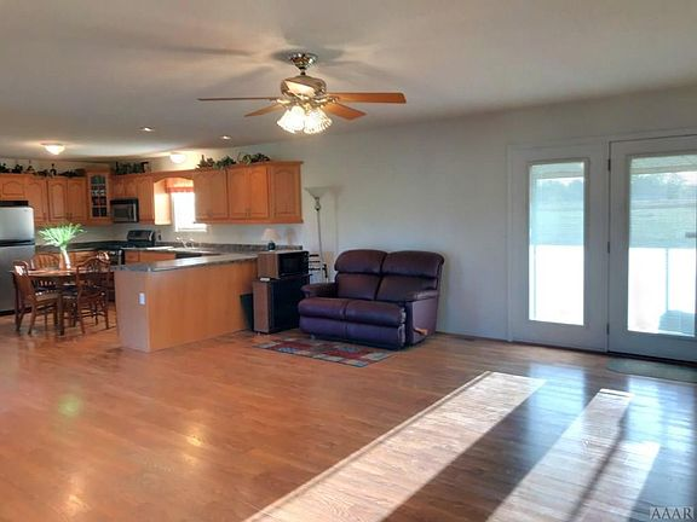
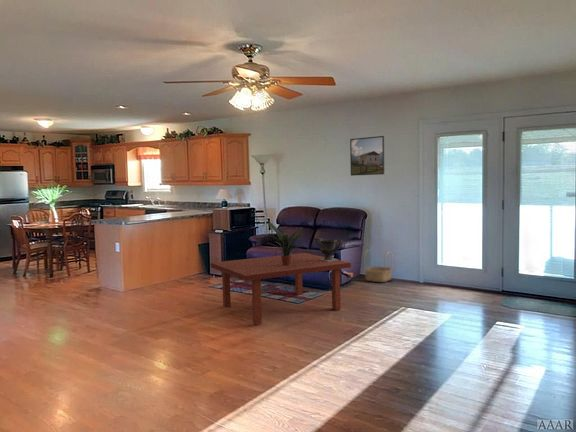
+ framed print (366, 156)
+ potted plant (285, 243)
+ coffee table (279, 276)
+ basket (378, 267)
+ decorative urn (328, 249)
